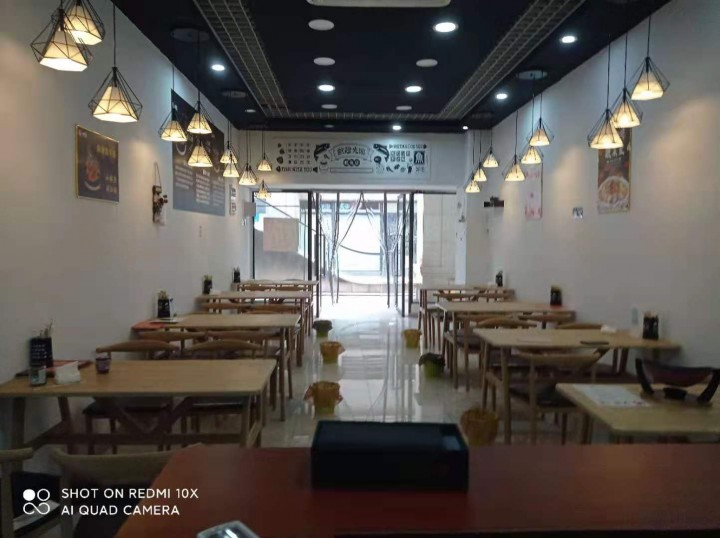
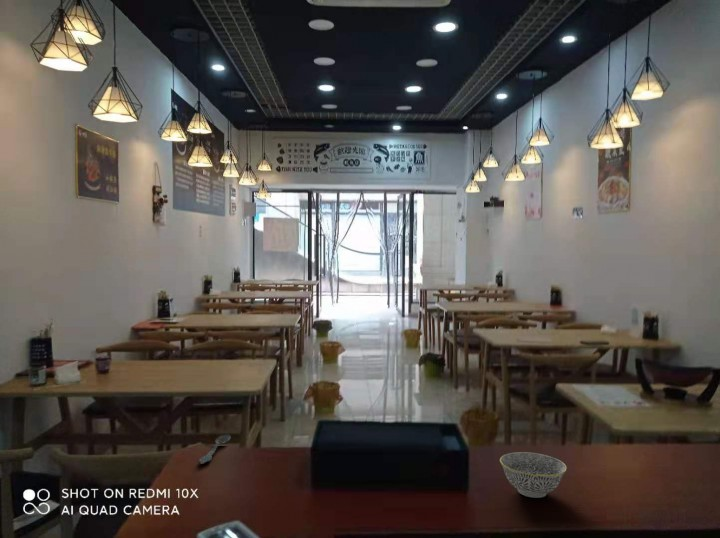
+ bowl (532, 477)
+ spoon (215, 447)
